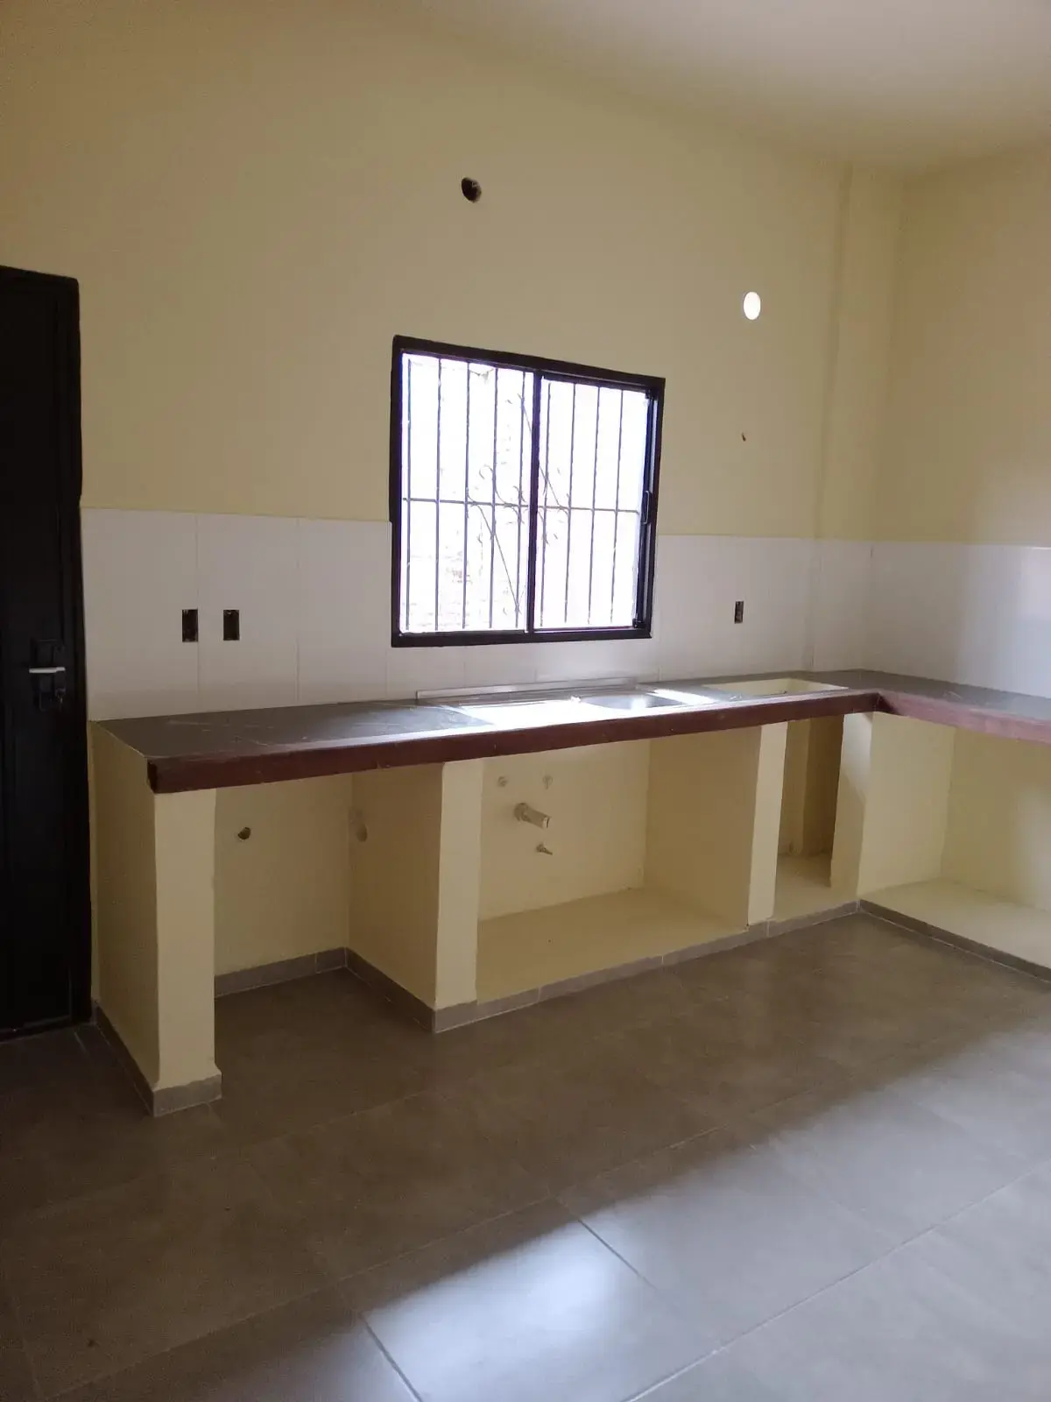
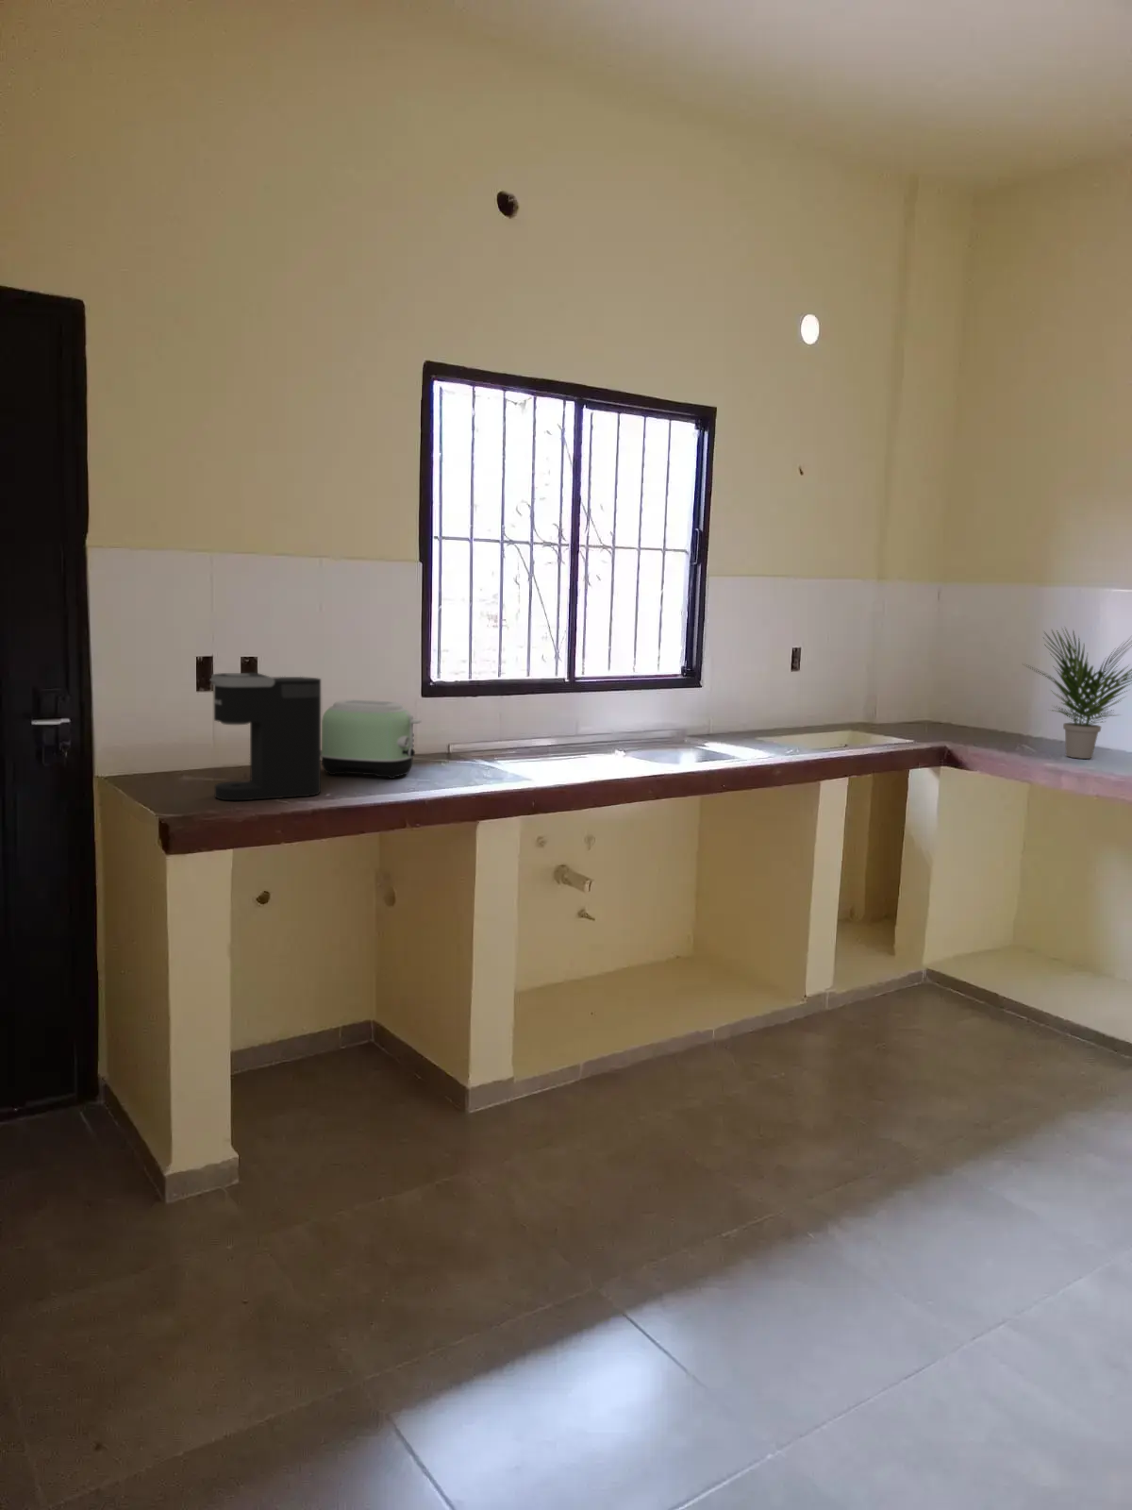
+ coffee maker (268, 735)
+ potted plant (1083, 693)
+ toaster (371, 738)
